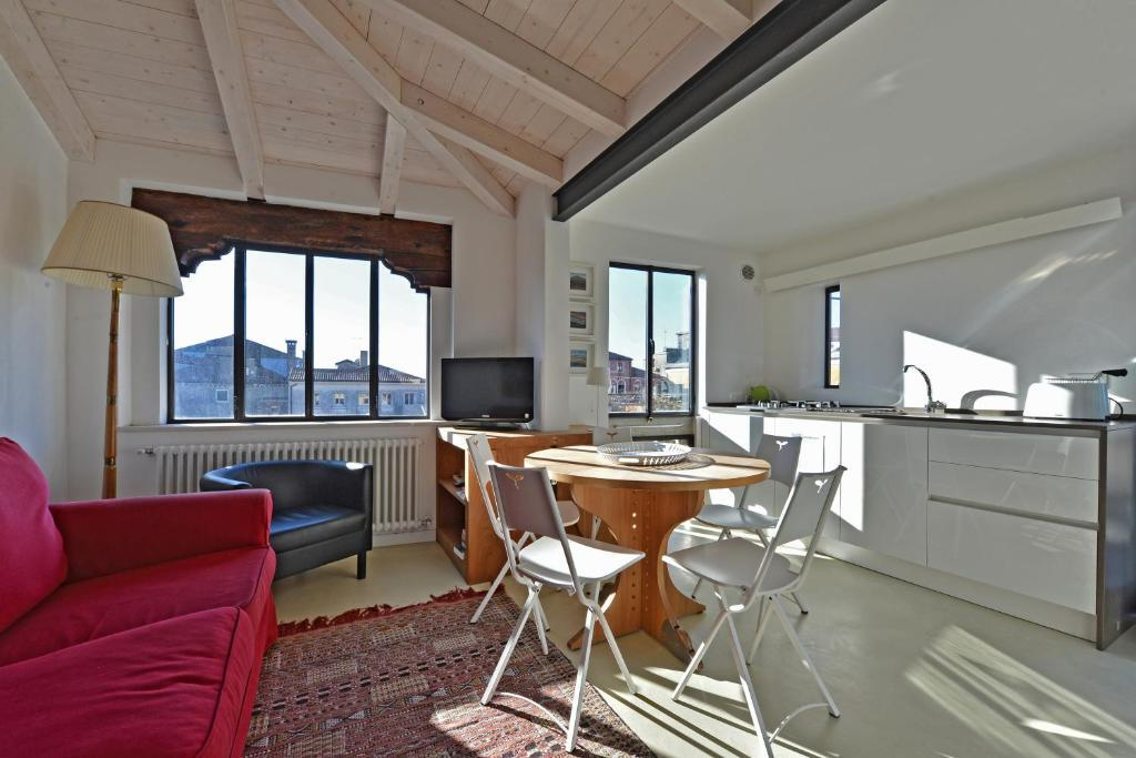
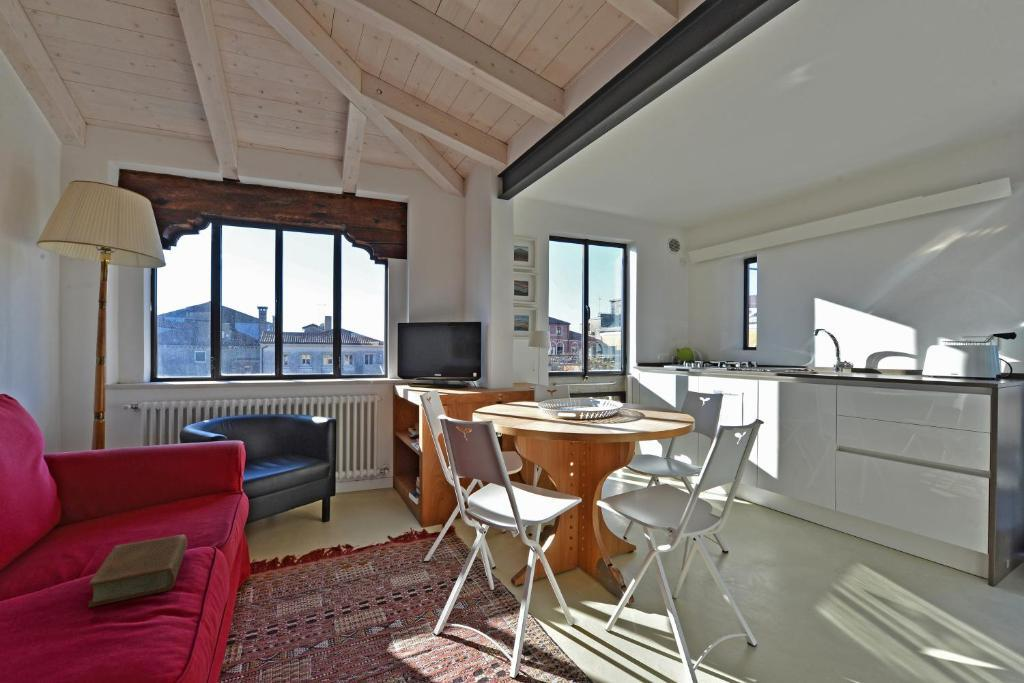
+ book (143, 566)
